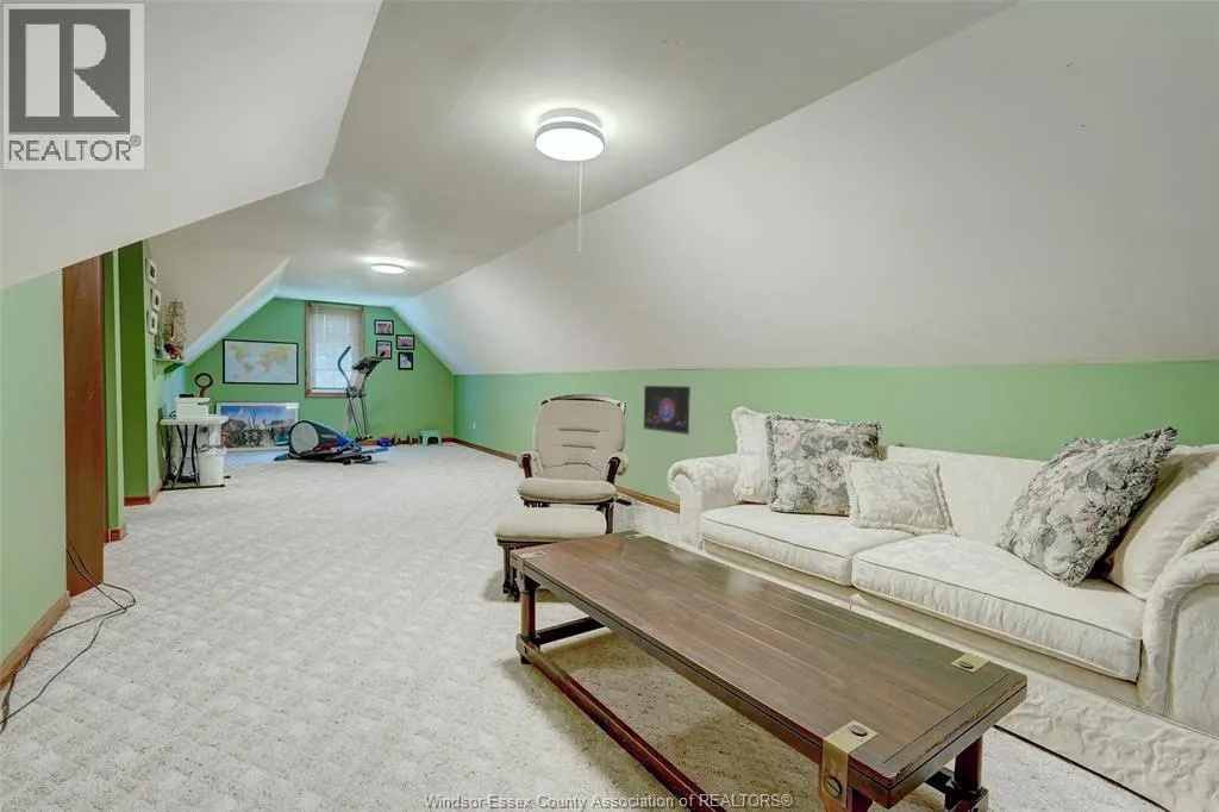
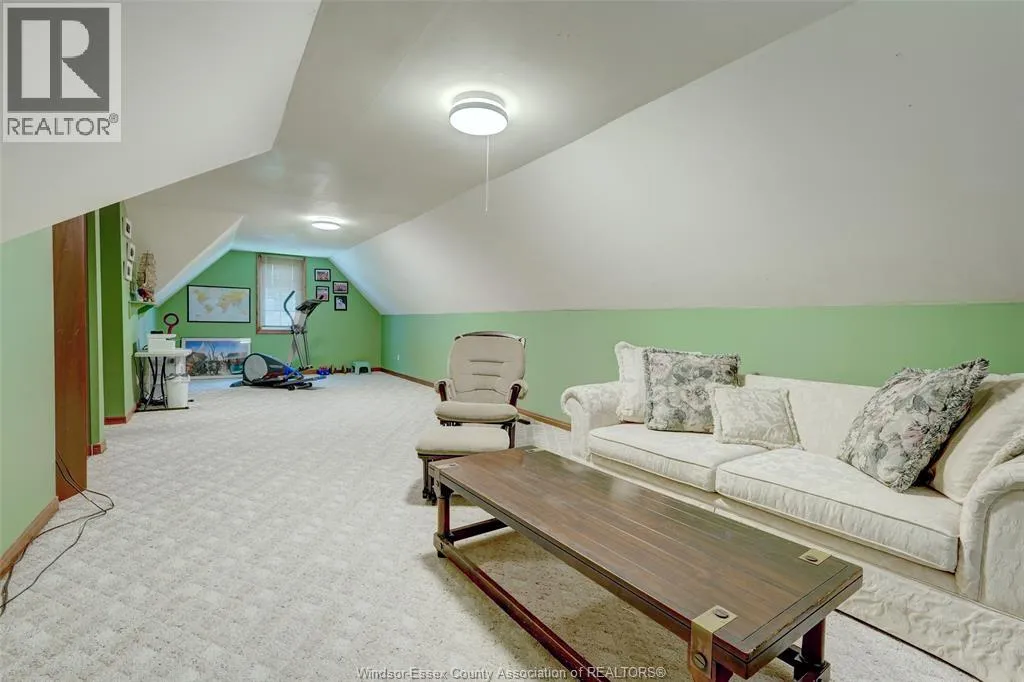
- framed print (665, 408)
